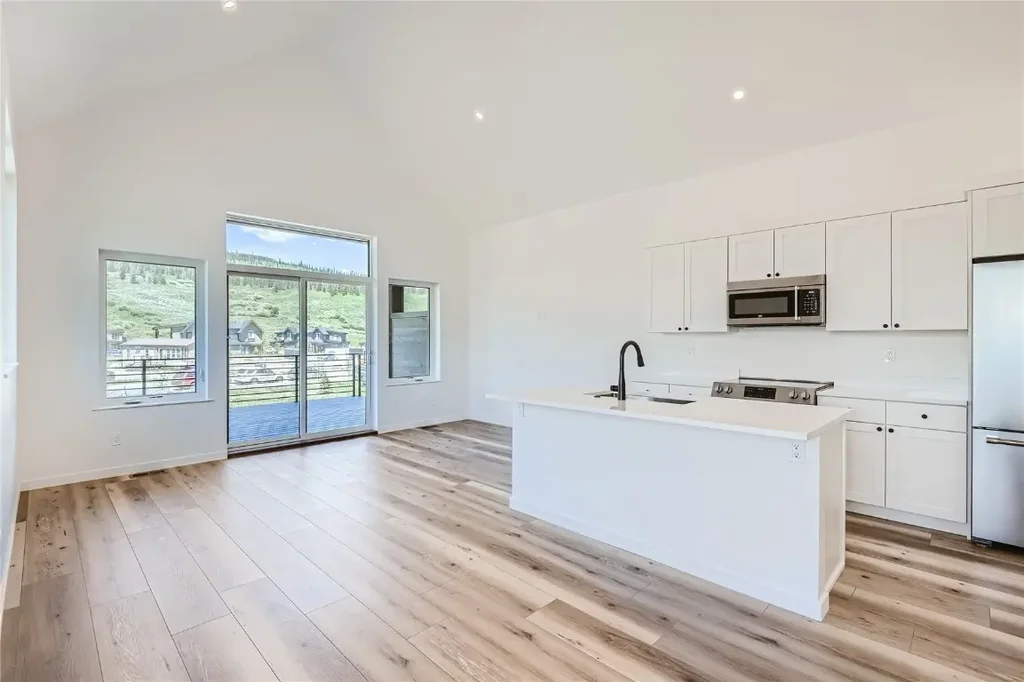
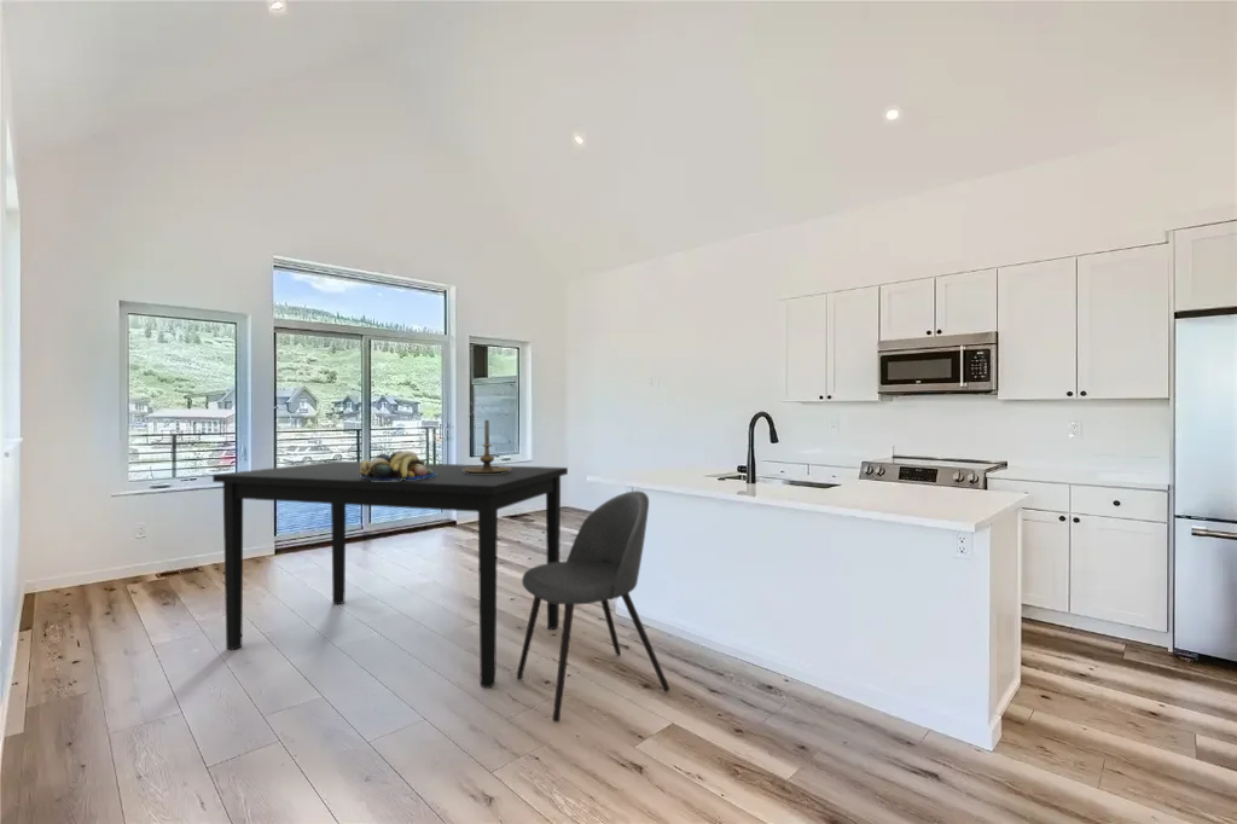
+ fruit bowl (399, 463)
+ dining chair (591, 590)
+ dining table (410, 507)
+ candle holder (487, 445)
